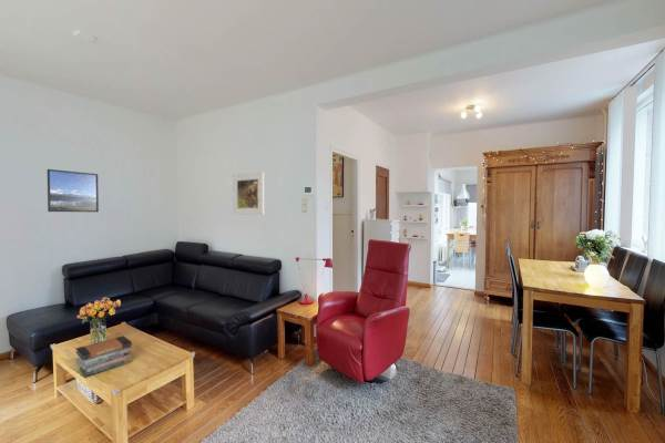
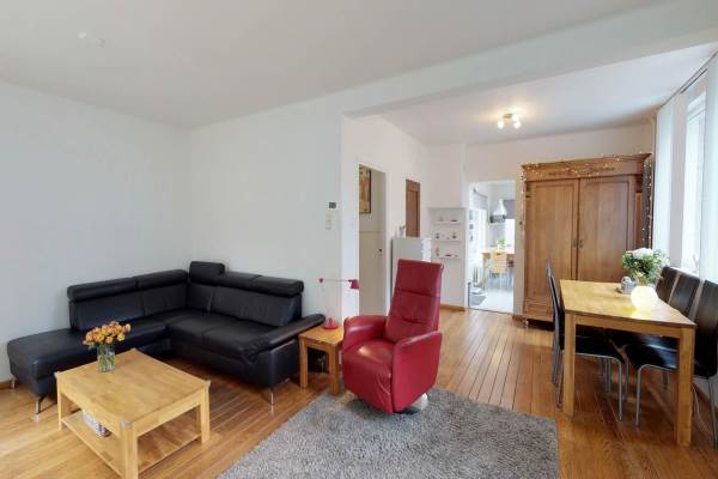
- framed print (247, 194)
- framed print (74, 192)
- book stack (104, 354)
